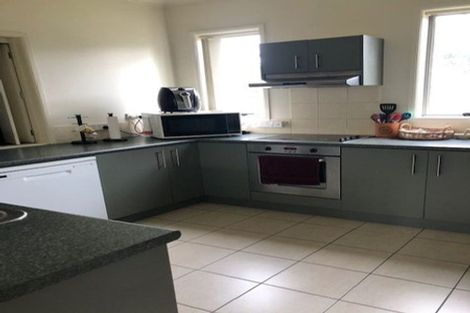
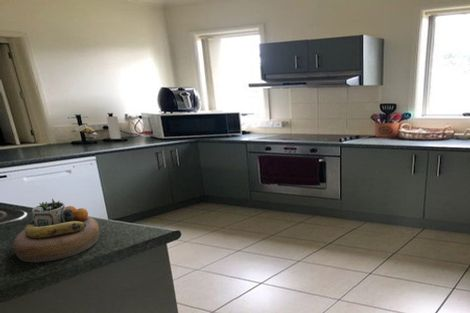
+ decorative bowl (55, 223)
